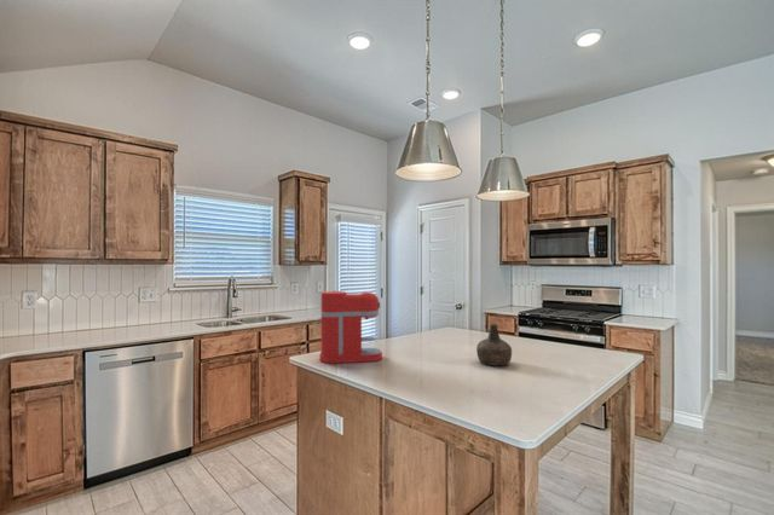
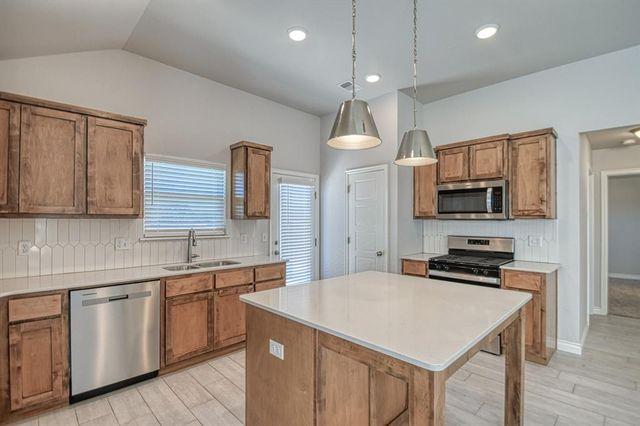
- bottle (493, 342)
- coffee maker (352, 324)
